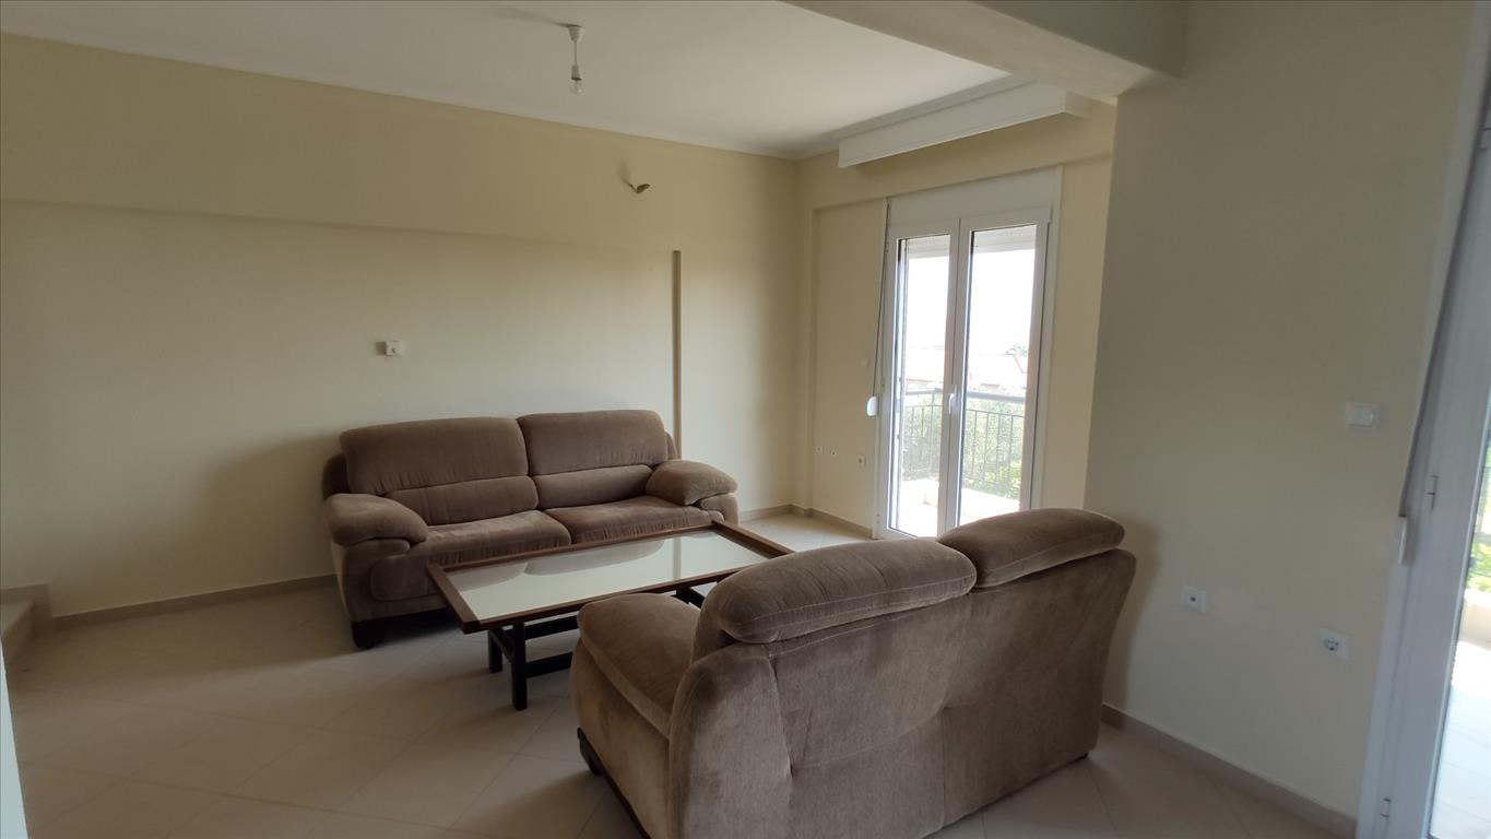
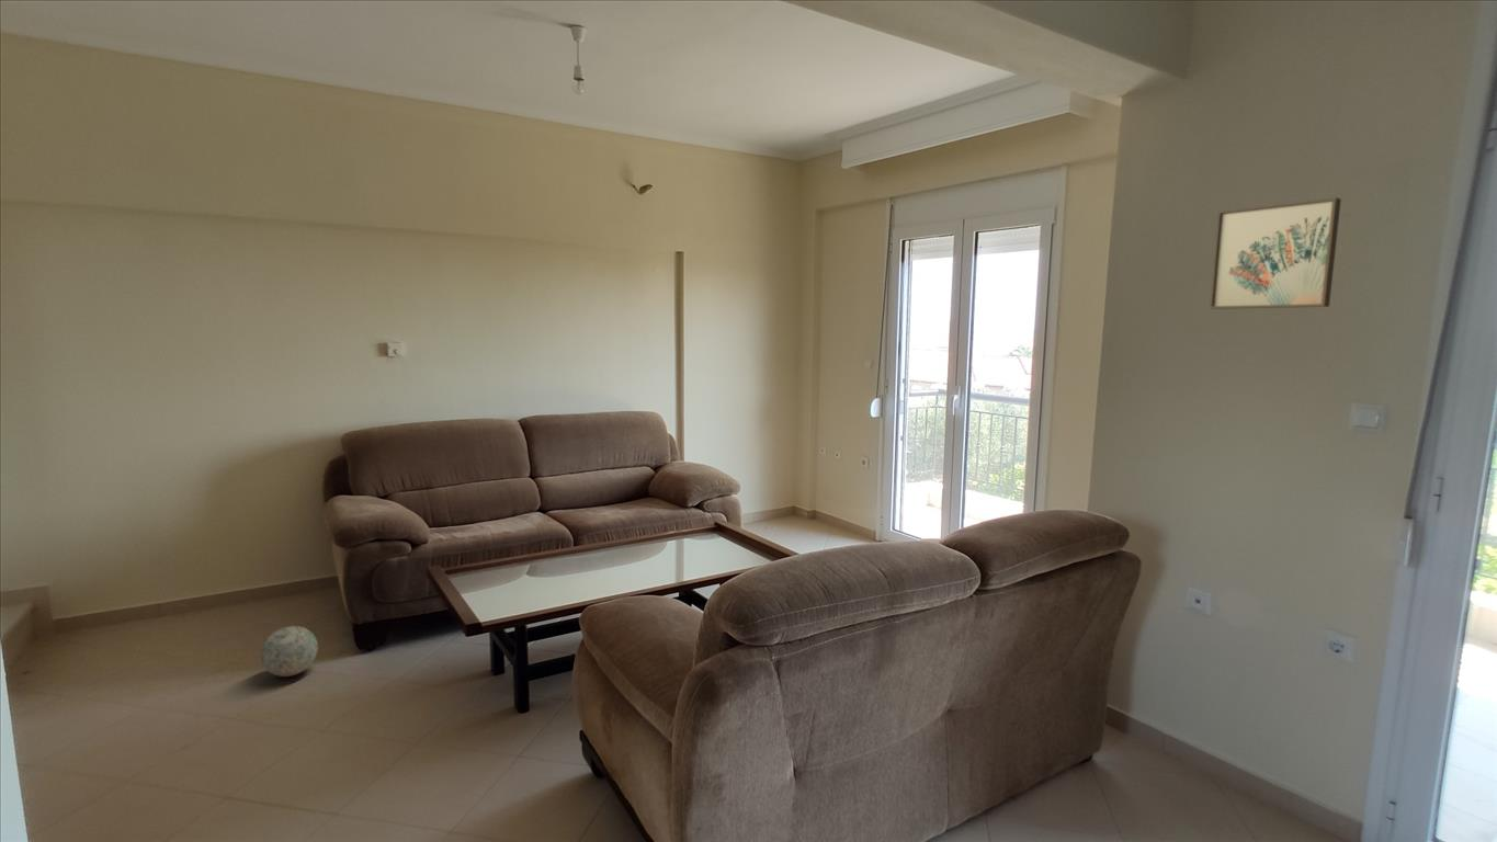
+ wall art (1271, 257)
+ decorative ball (290, 650)
